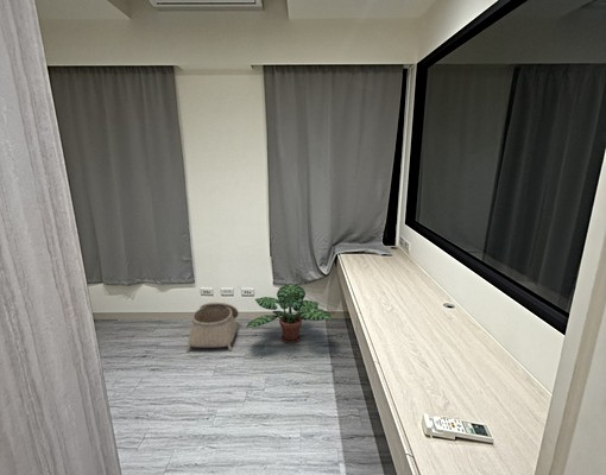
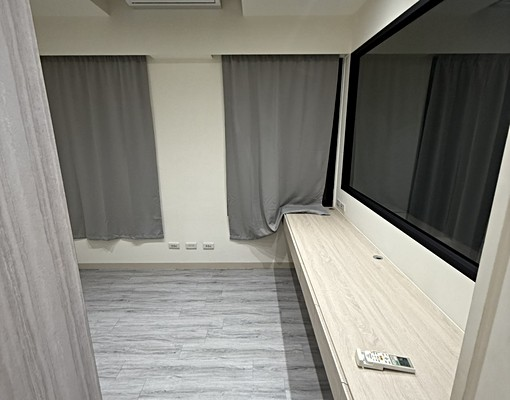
- potted plant (289, 310)
- basket (215, 319)
